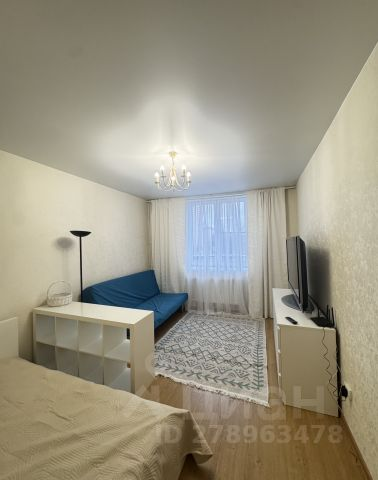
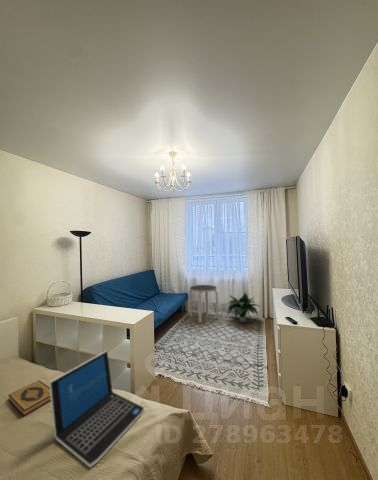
+ laptop (100, 396)
+ side table (205, 300)
+ hardback book (32, 396)
+ potted plant (243, 307)
